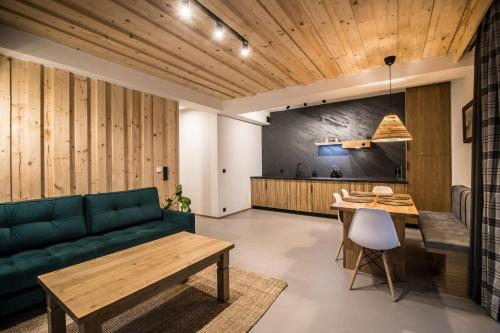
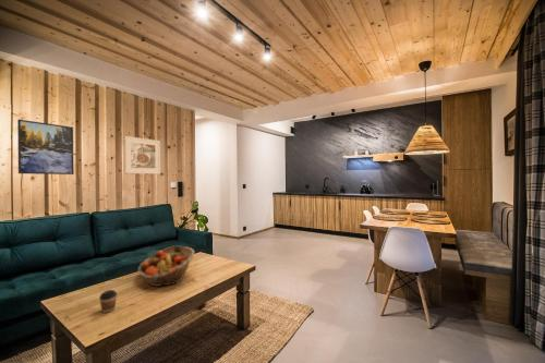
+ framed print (143, 156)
+ coffee cup (108, 300)
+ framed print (47, 148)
+ fruit basket (167, 264)
